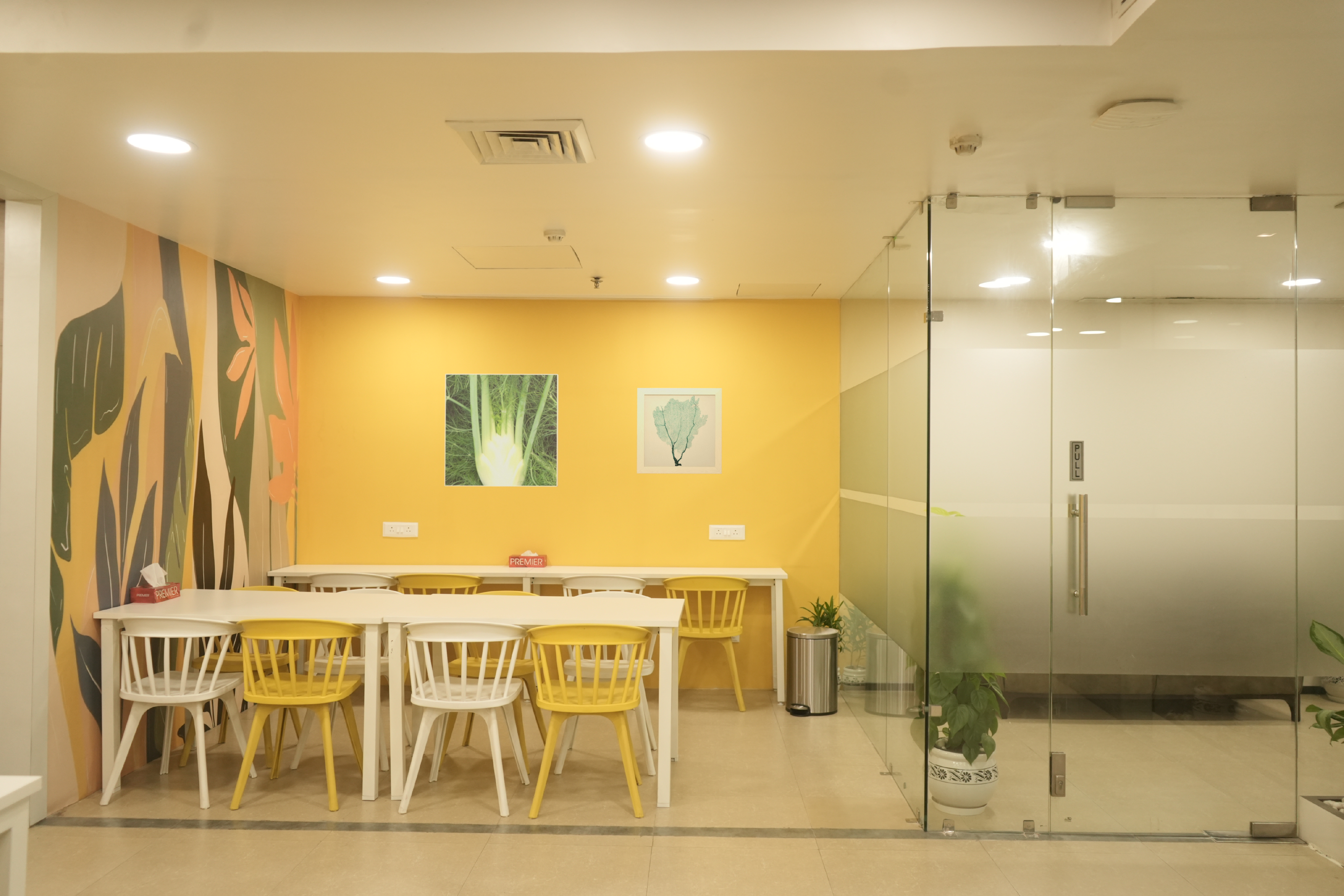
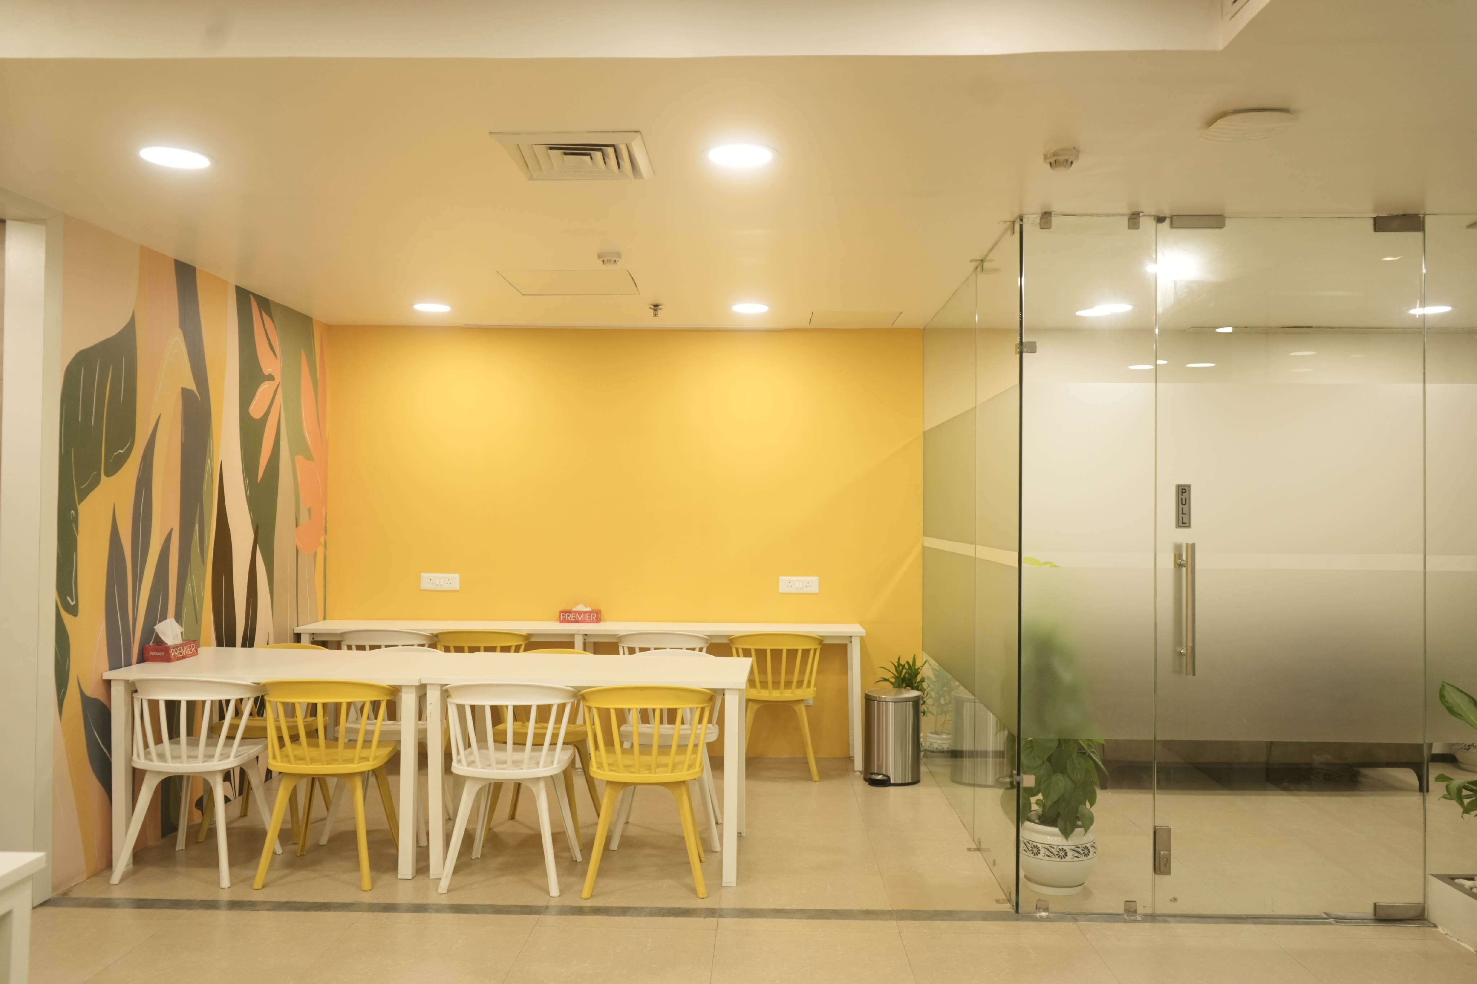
- wall art (679, 431)
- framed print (501, 430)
